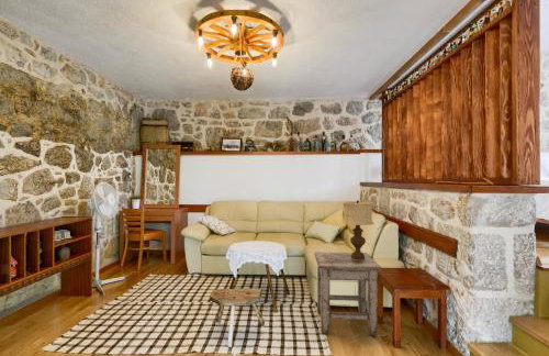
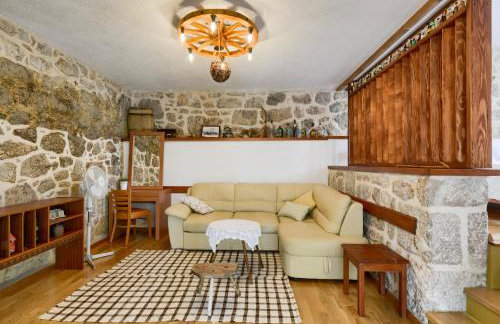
- stool (345, 296)
- table lamp (357, 229)
